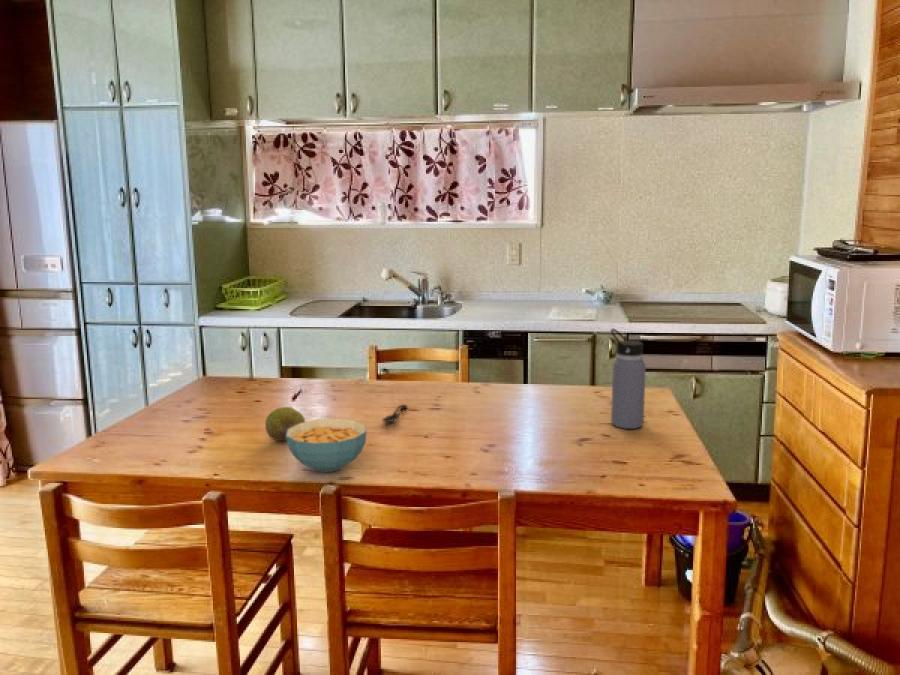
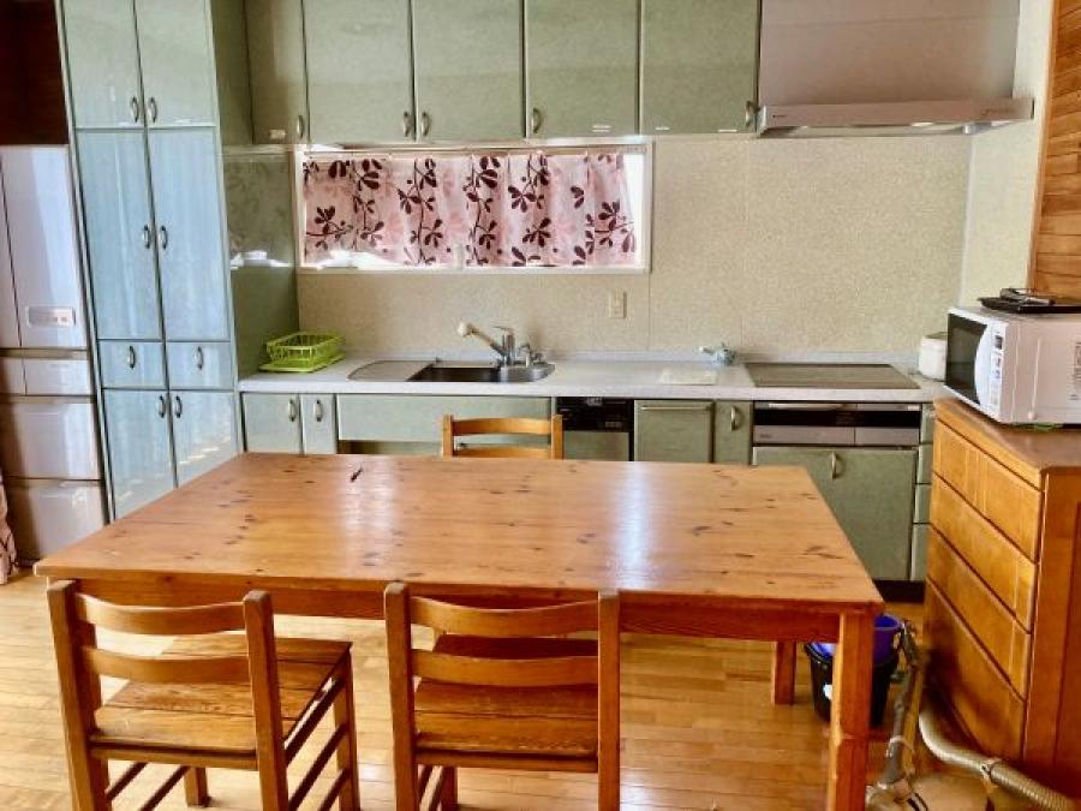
- spoon (396, 412)
- cereal bowl (327, 449)
- water bottle (627, 377)
- fruit (285, 422)
